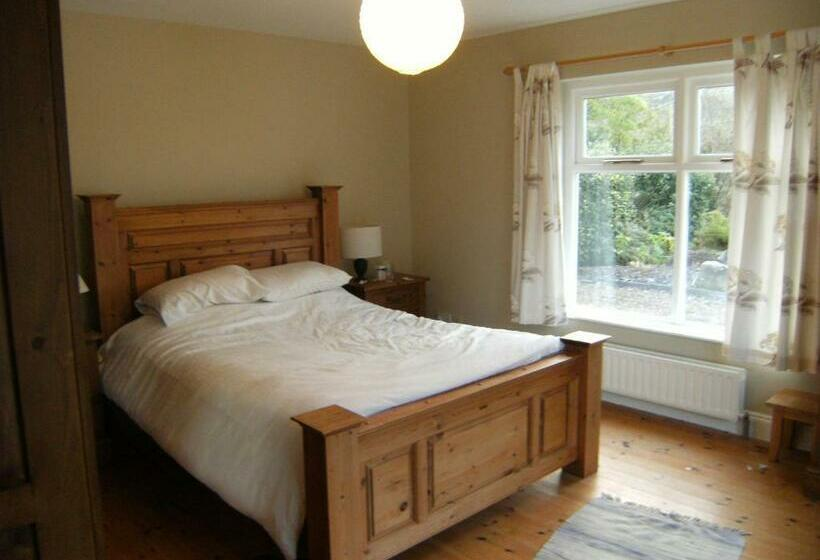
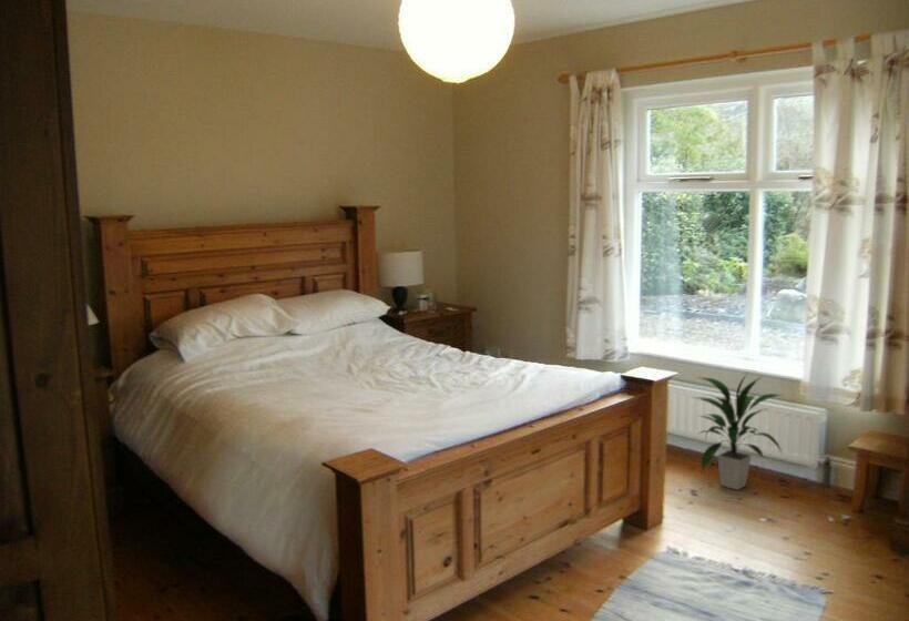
+ indoor plant (731, 428)
